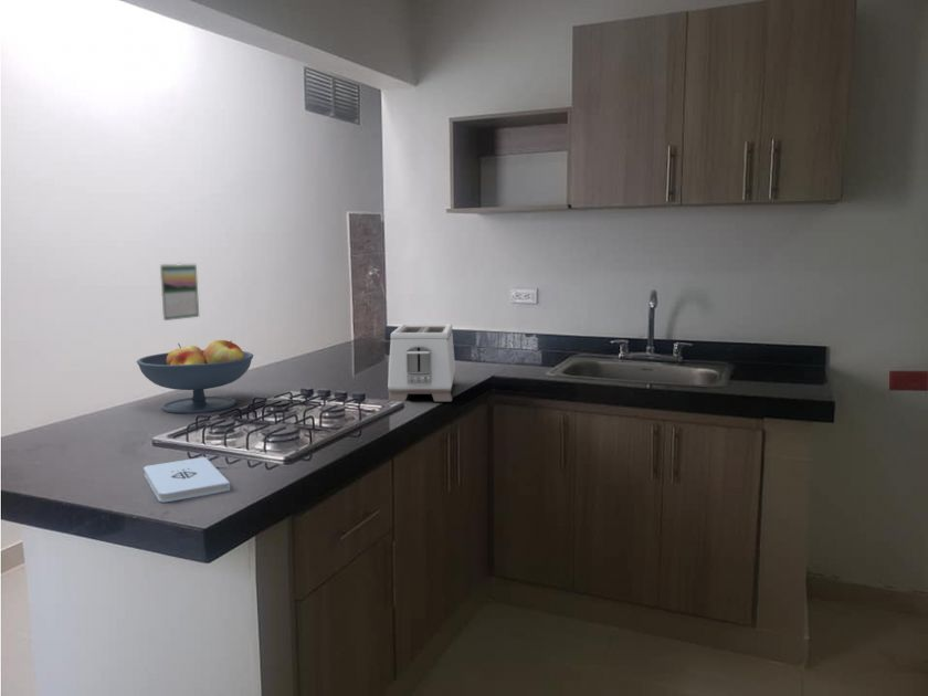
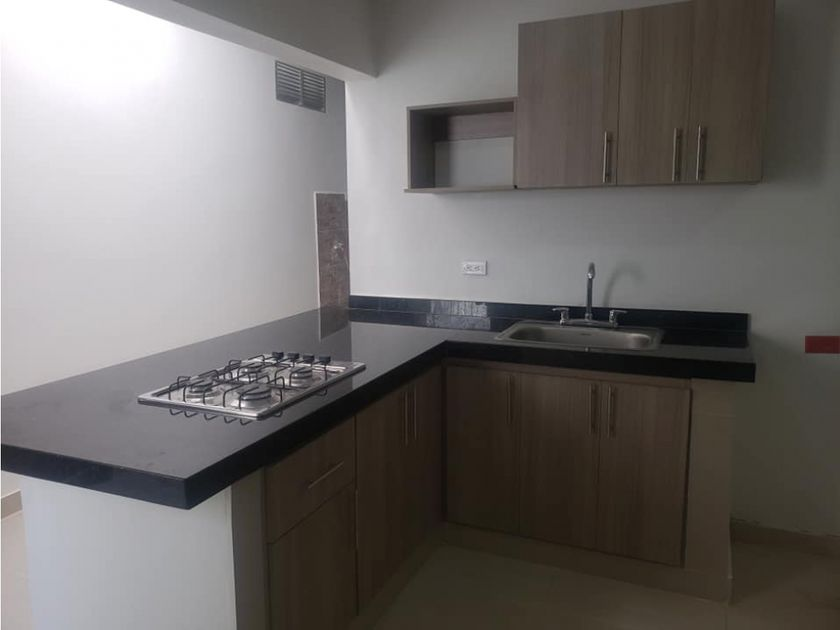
- notepad (184, 477)
- fruit bowl (197, 372)
- calendar (180, 291)
- toaster (423, 360)
